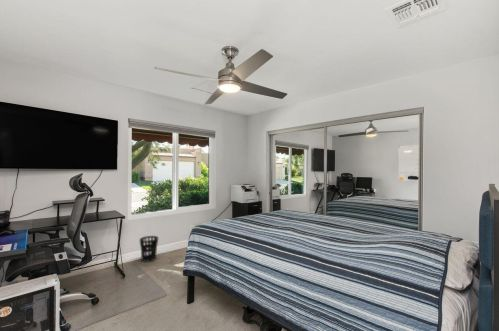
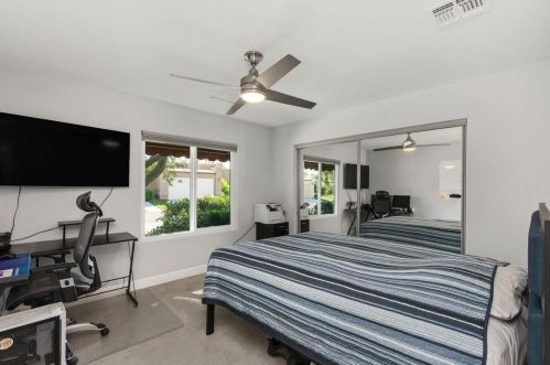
- wastebasket (148, 248)
